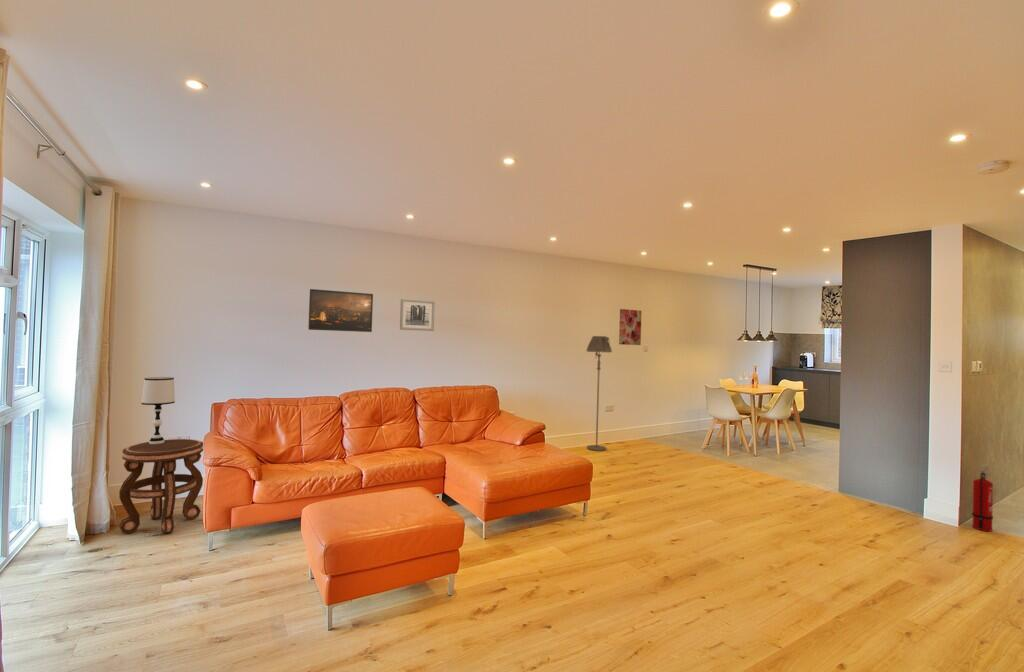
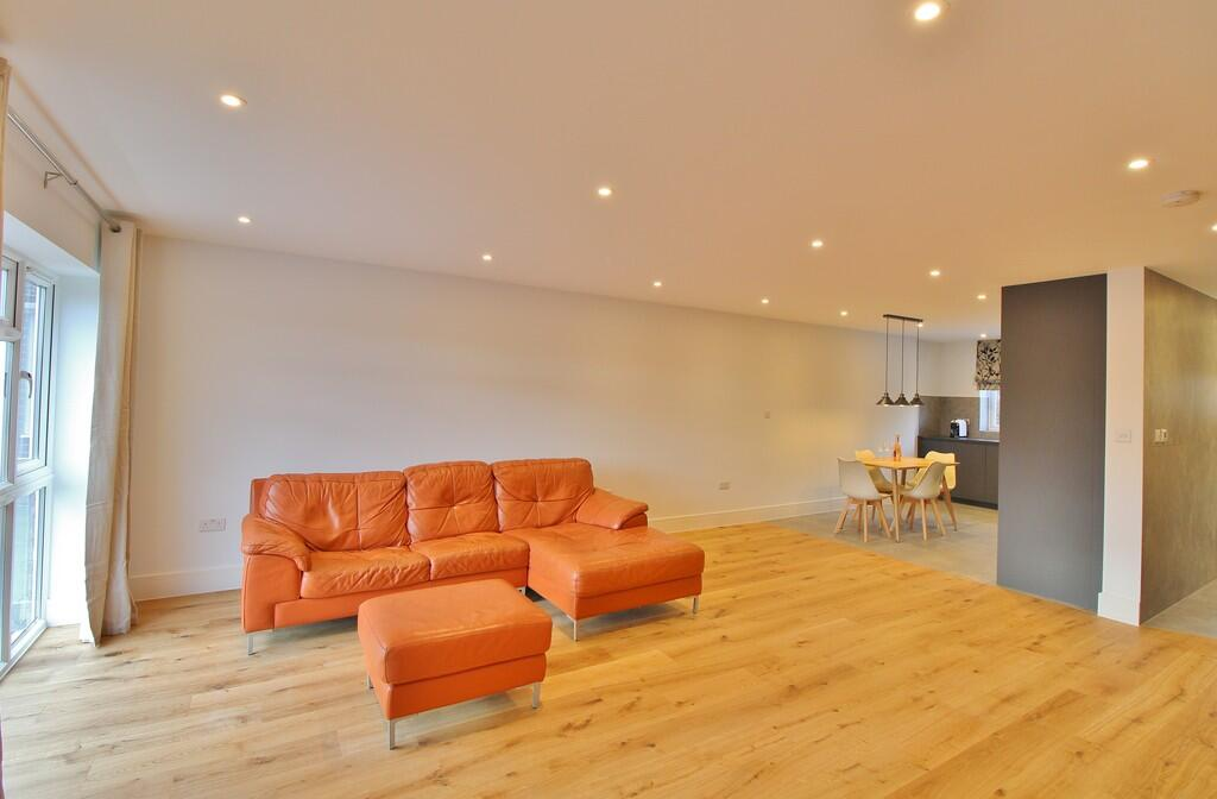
- floor lamp (597, 392)
- wall art (630, 327)
- table lamp (158, 410)
- side table (161, 485)
- wall art (417, 315)
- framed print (341, 311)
- fire extinguisher (983, 497)
